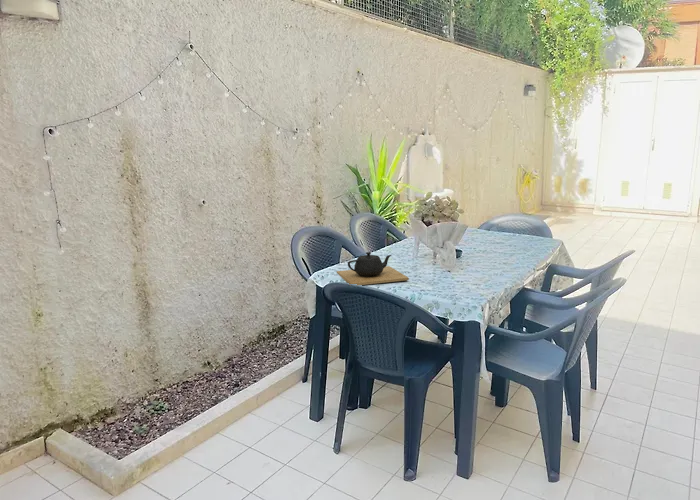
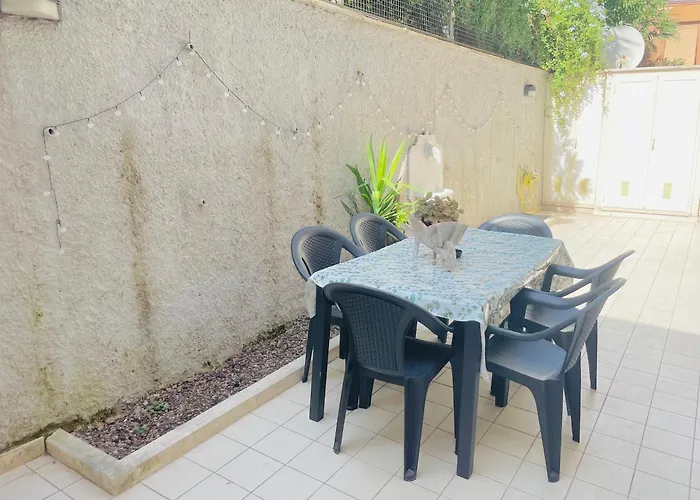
- teapot (371, 264)
